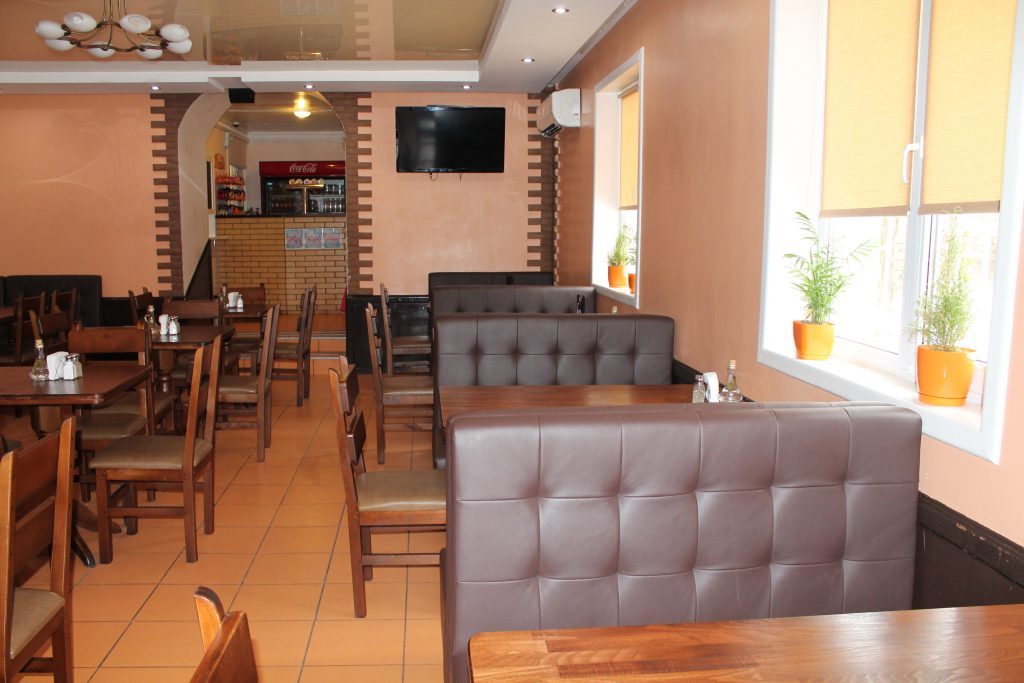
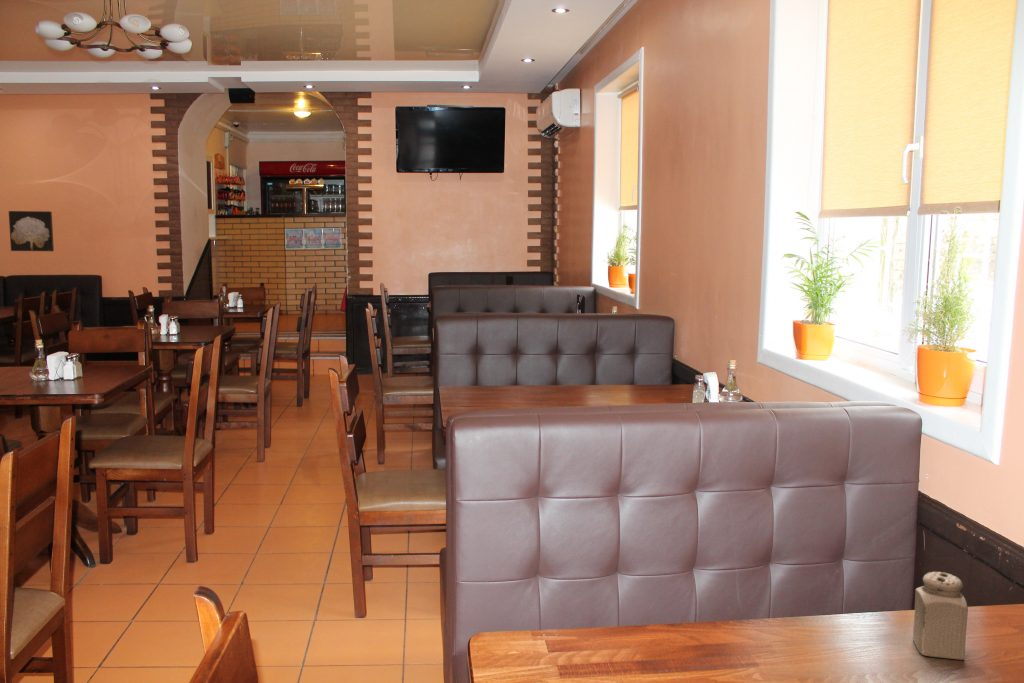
+ salt shaker (940, 612)
+ wall art (31, 231)
